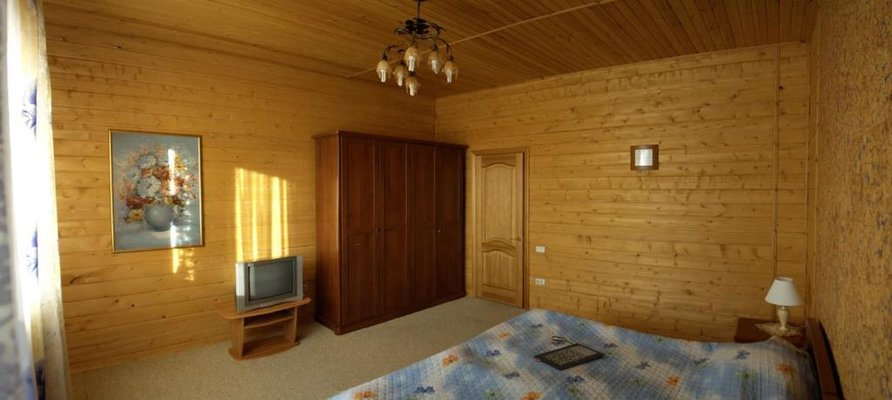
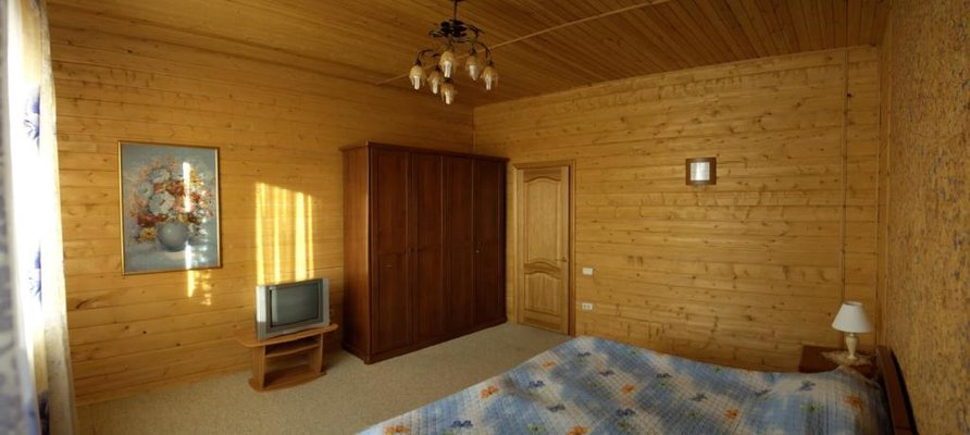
- clutch bag (570, 353)
